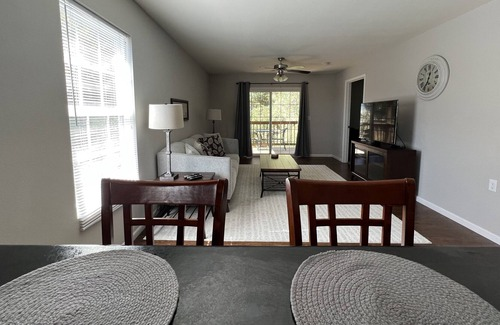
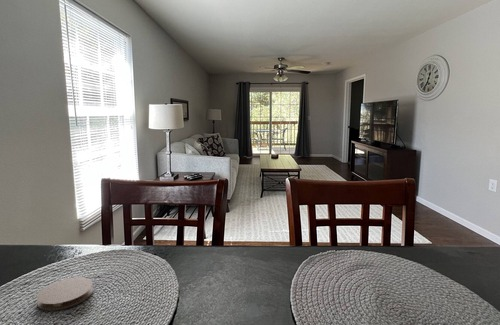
+ coaster (66, 292)
